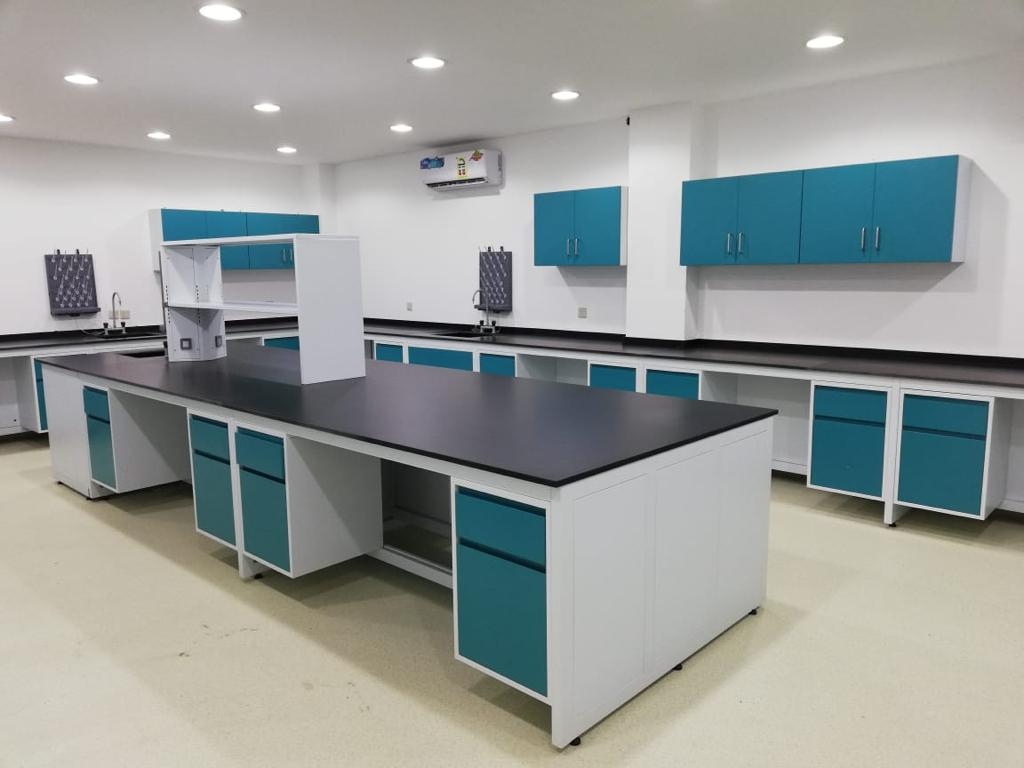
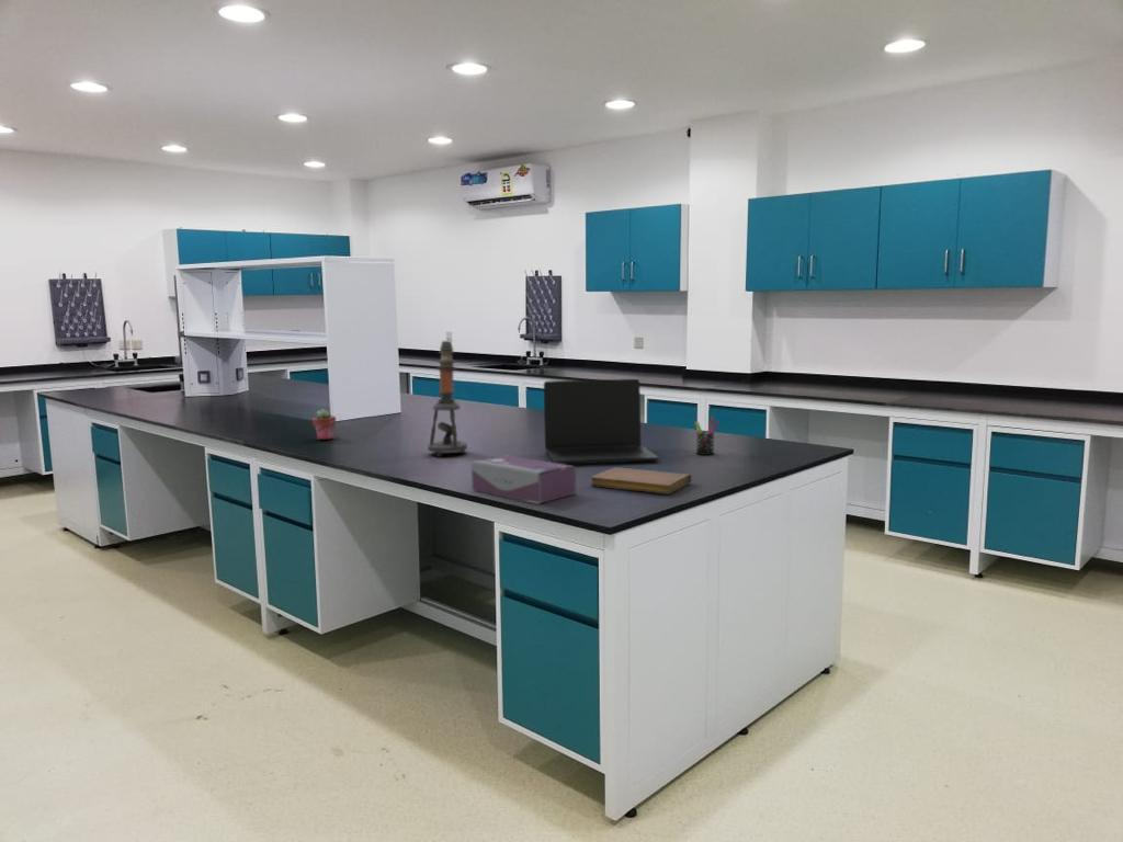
+ notebook (640, 479)
+ potted succulent (324, 423)
+ tissue box (523, 477)
+ microscope (446, 397)
+ laptop (599, 420)
+ pen holder (704, 434)
